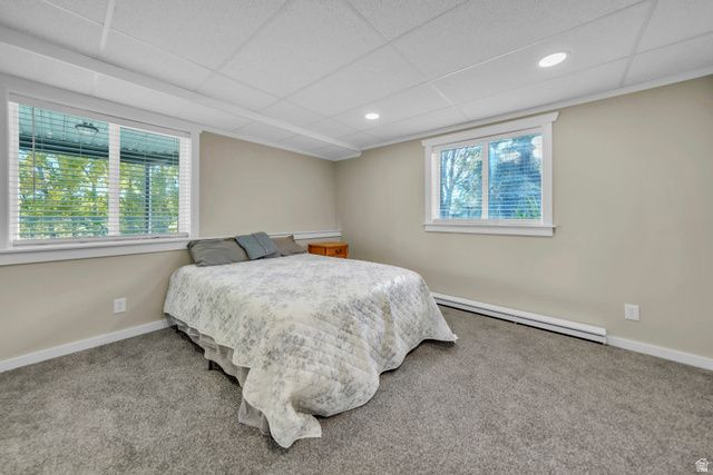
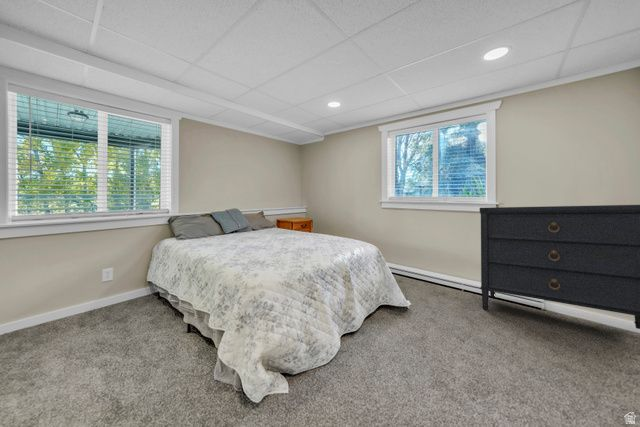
+ dresser (554, 262)
